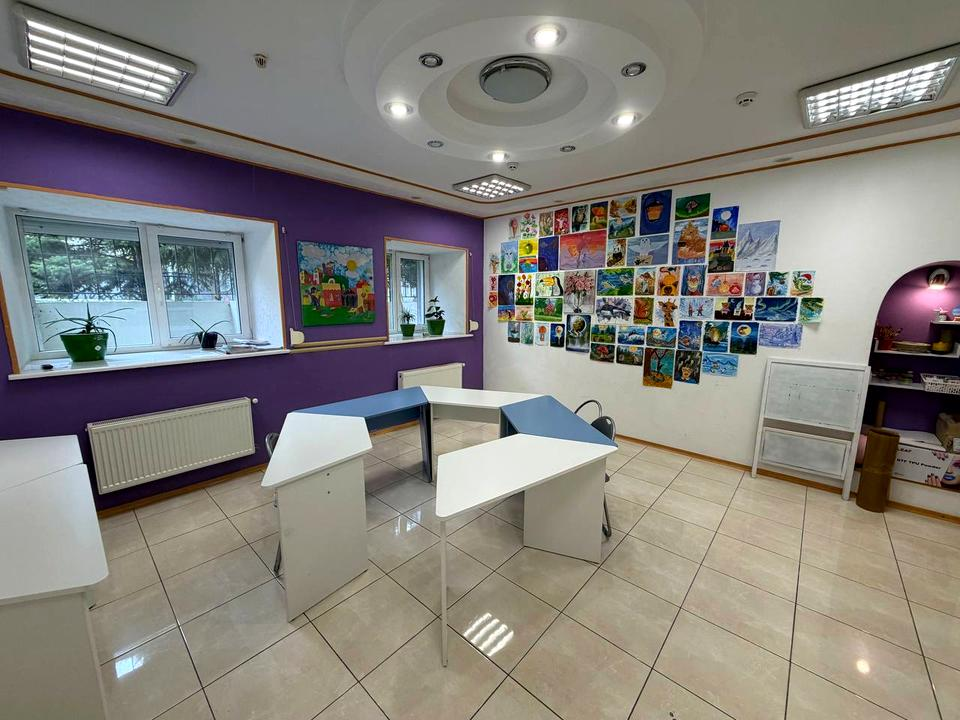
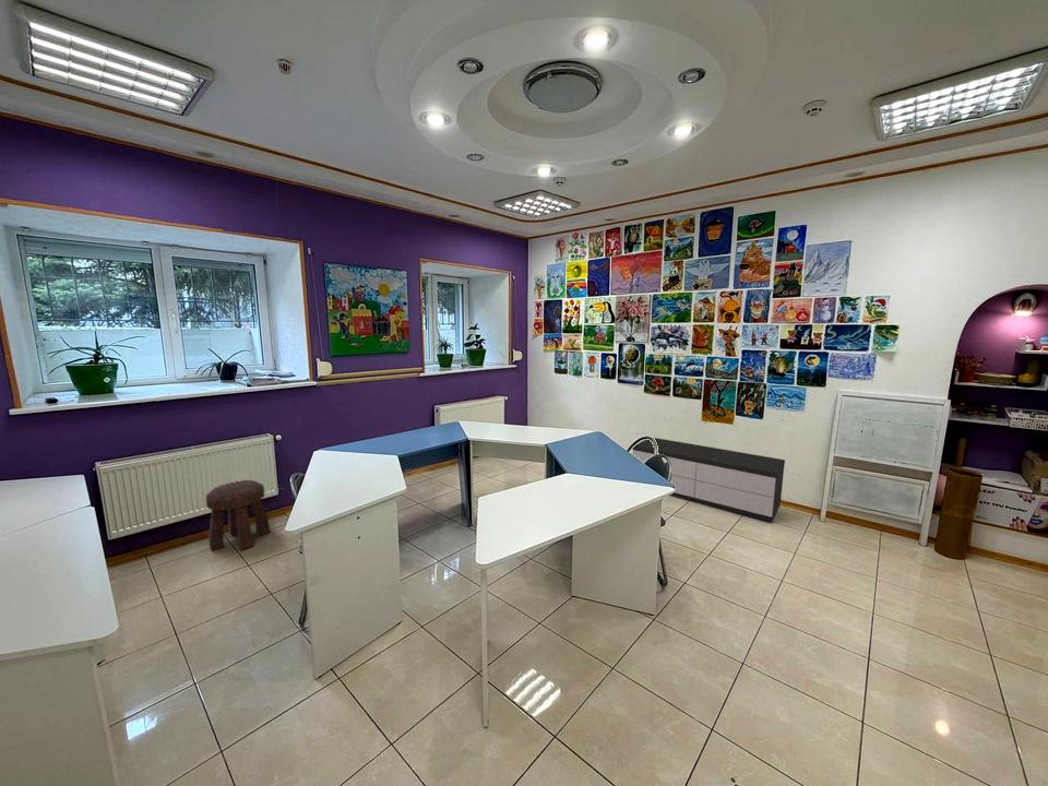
+ stool (238, 512)
+ storage bench (702, 474)
